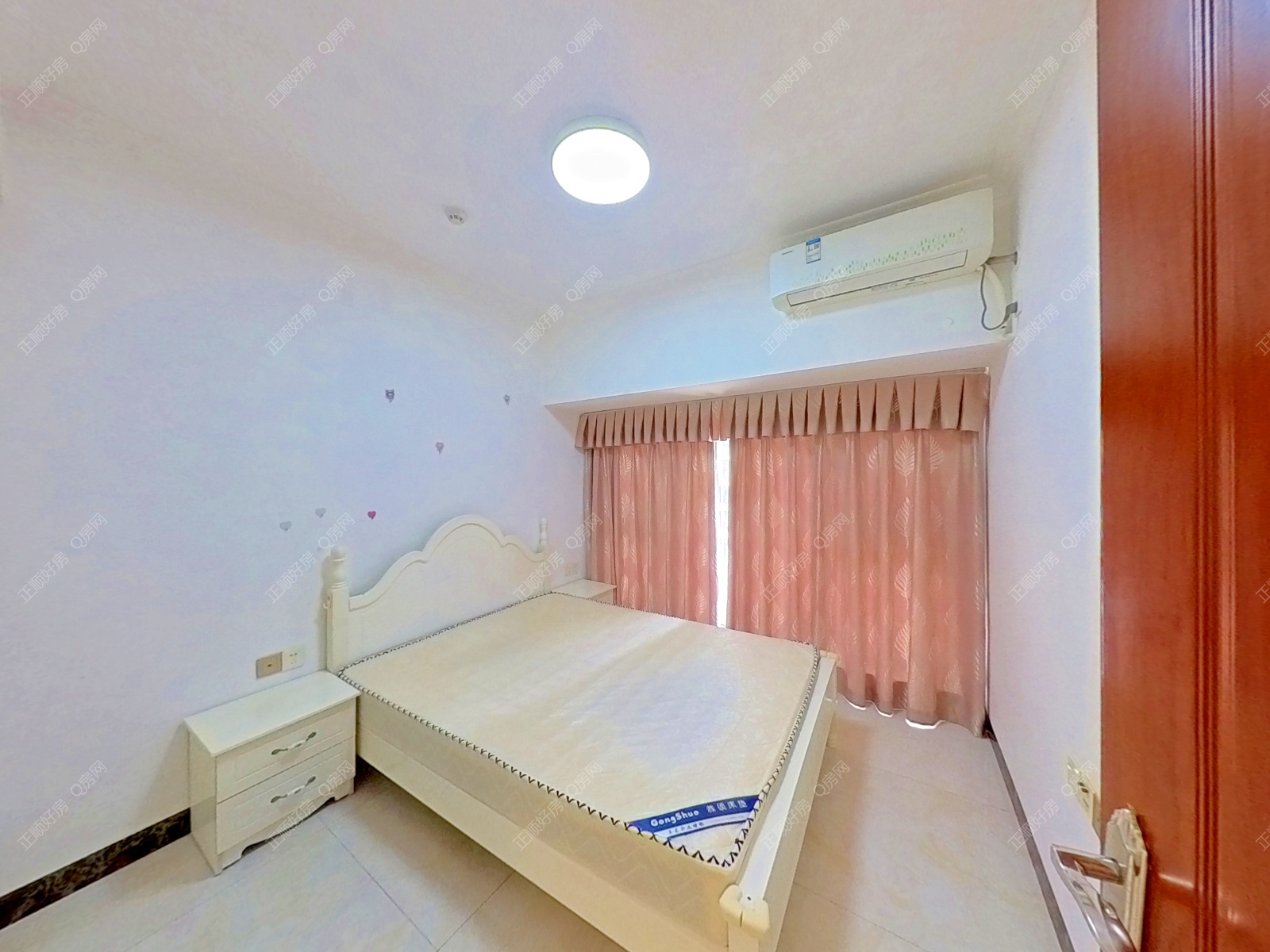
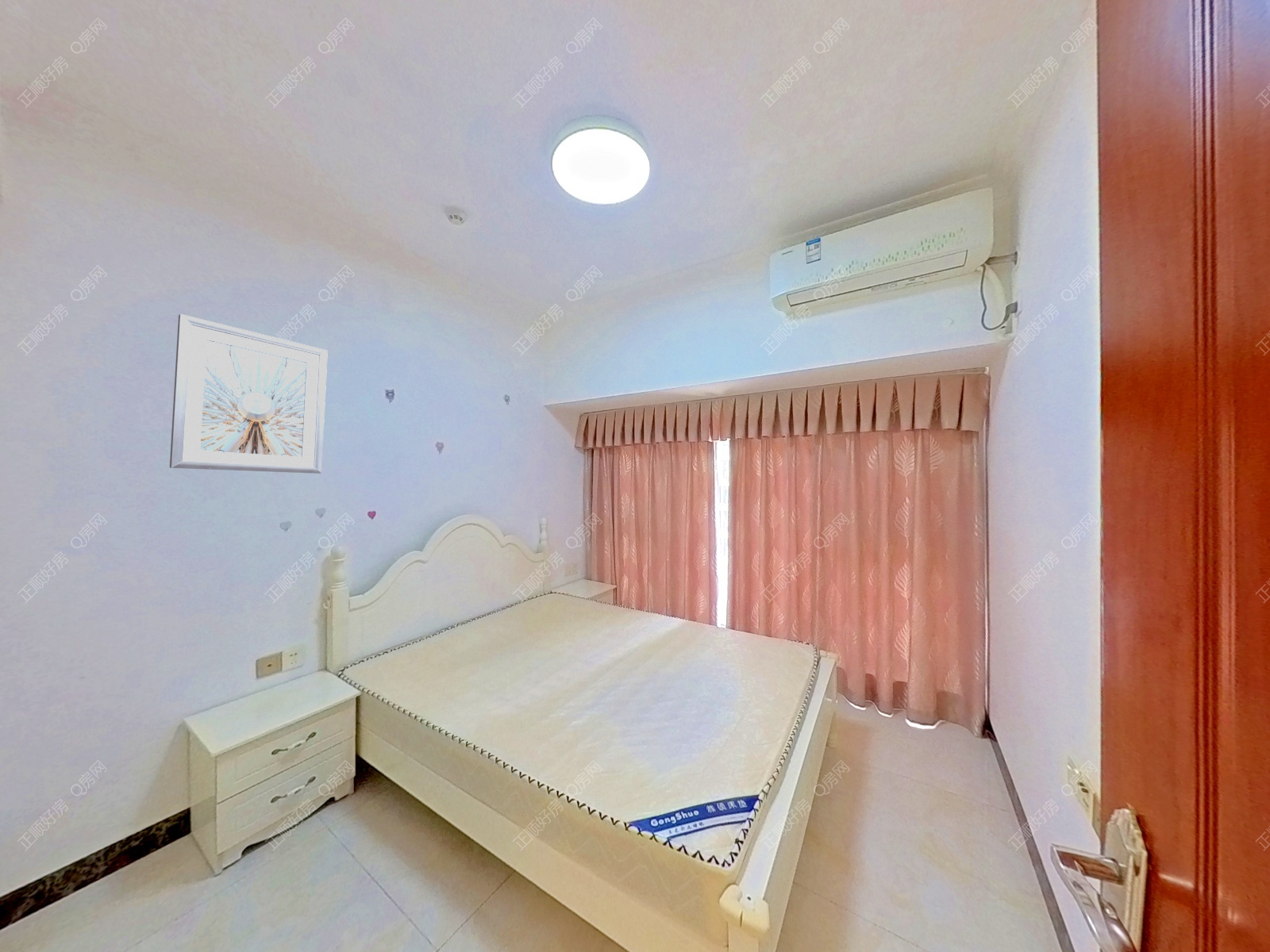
+ picture frame (257, 402)
